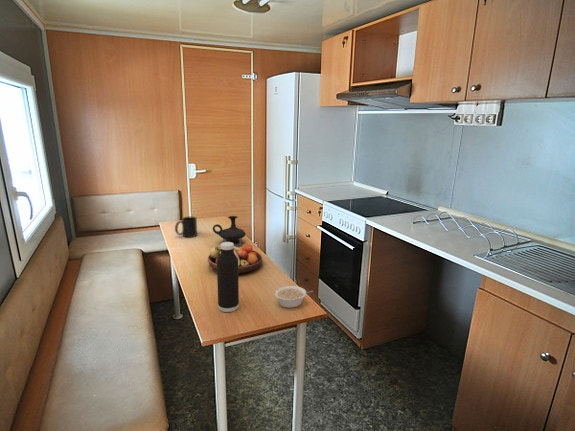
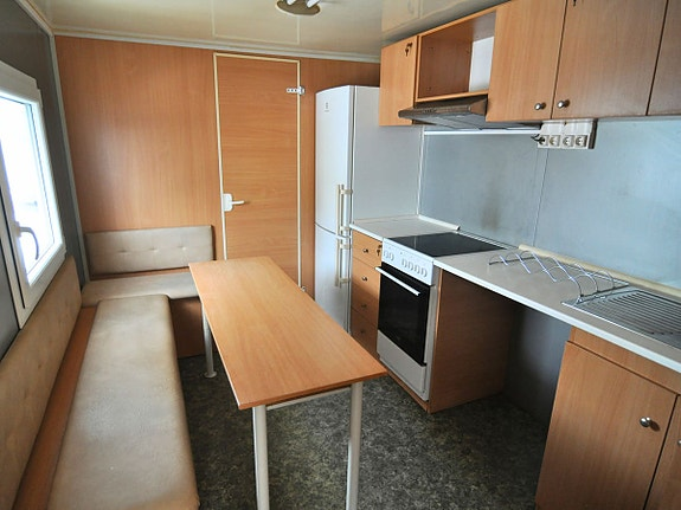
- water bottle (227, 276)
- mug (187, 227)
- fruit bowl (235, 254)
- legume (291, 296)
- teapot (229, 230)
